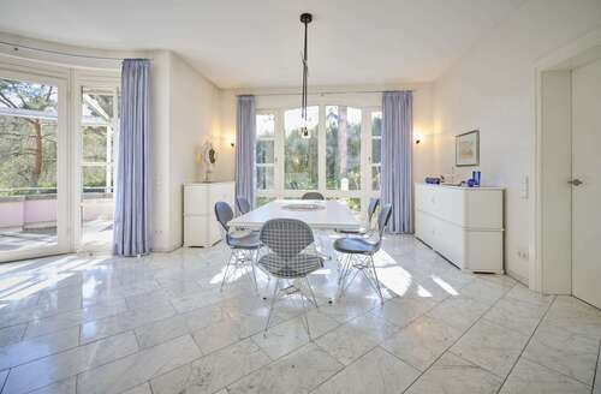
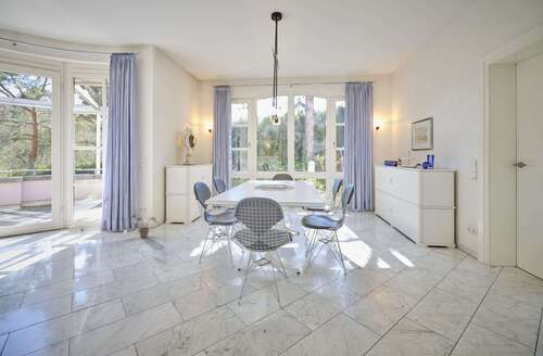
+ potted plant (142, 225)
